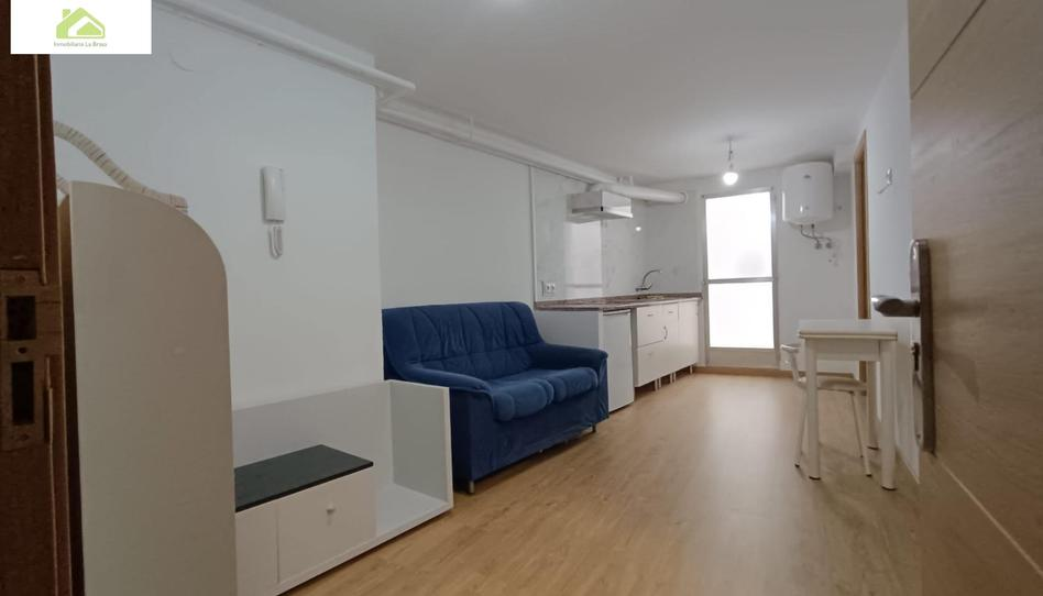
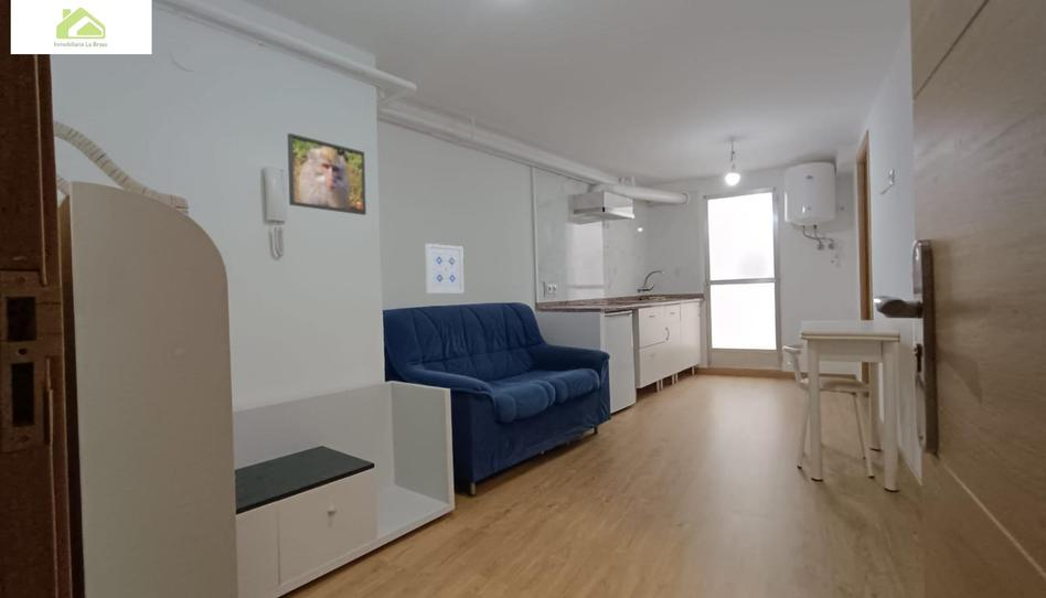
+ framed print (329, 177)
+ wall art (445, 269)
